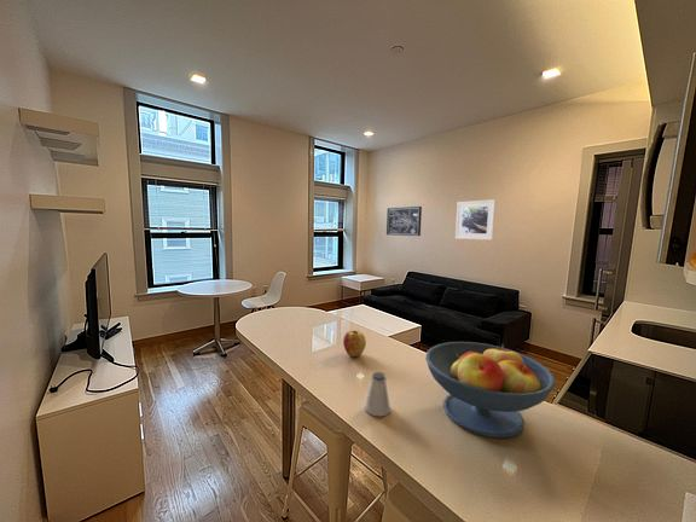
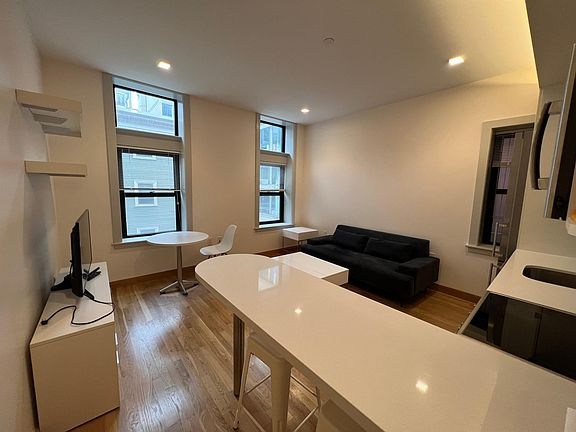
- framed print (474, 220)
- fruit bowl (483, 379)
- apple (354, 342)
- saltshaker (377, 392)
- wall art (402, 221)
